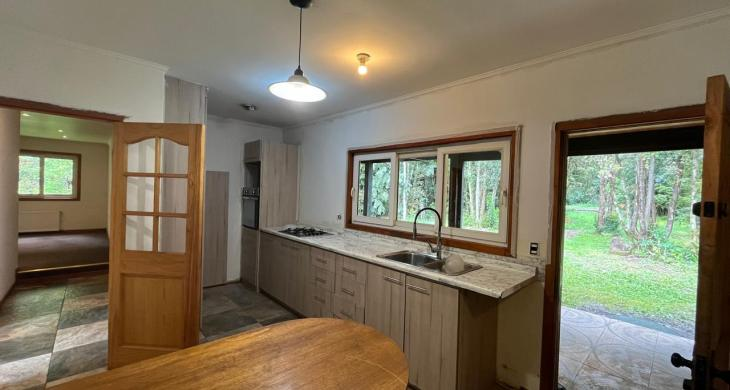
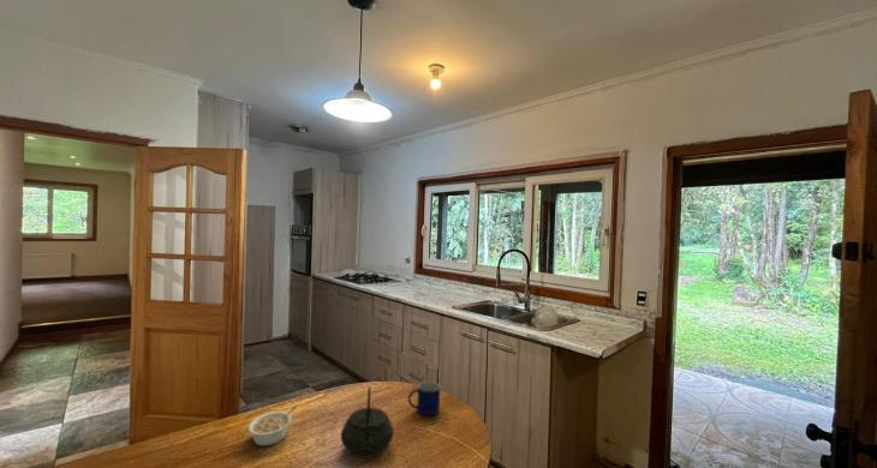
+ mug (423, 398)
+ legume (270, 426)
+ kettle (368, 420)
